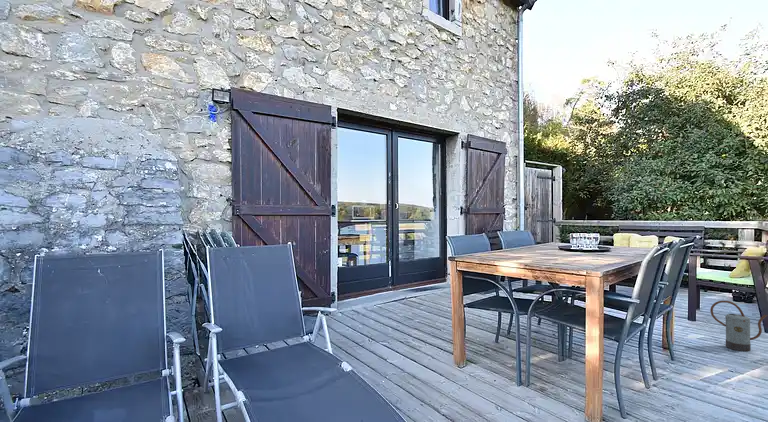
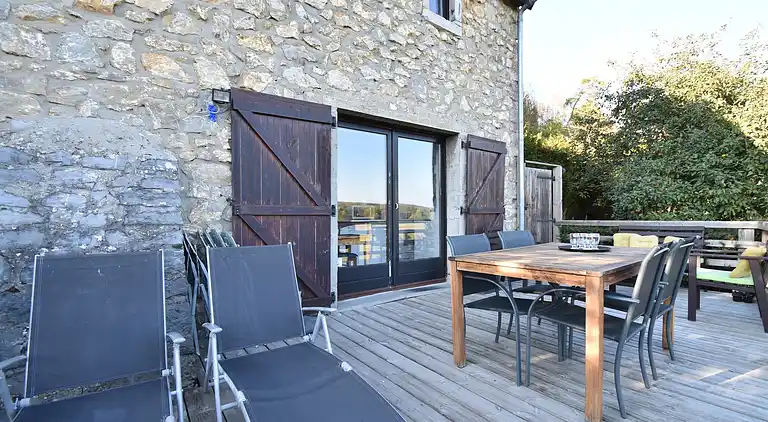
- watering can (738, 325)
